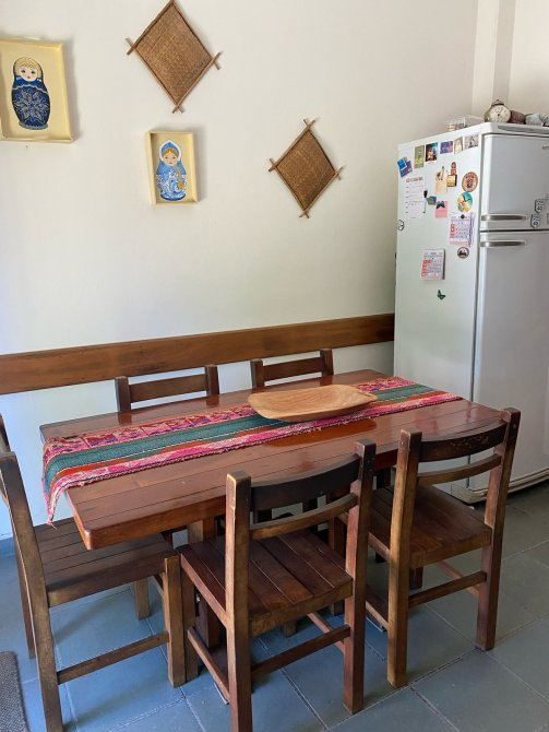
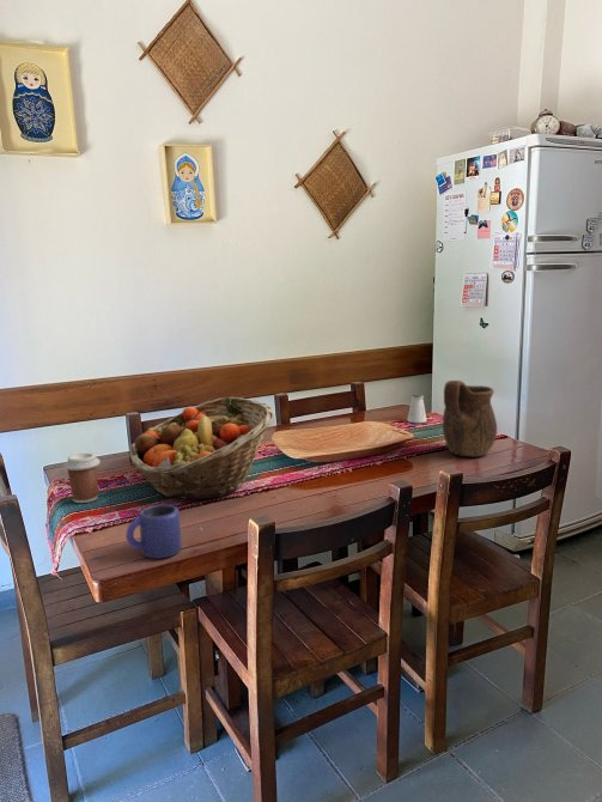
+ saltshaker (416, 407)
+ fruit basket (201, 443)
+ mug (153, 531)
+ coffee cup (83, 478)
+ pitcher (464, 415)
